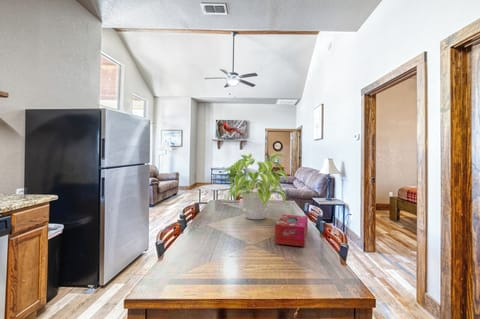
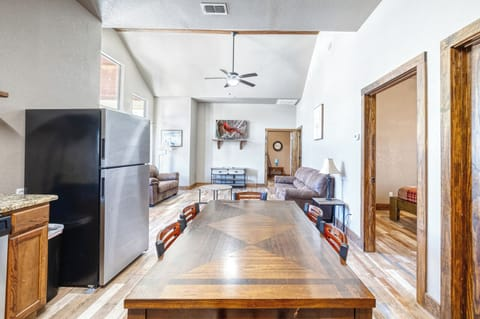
- plant (254, 183)
- tissue box (292, 228)
